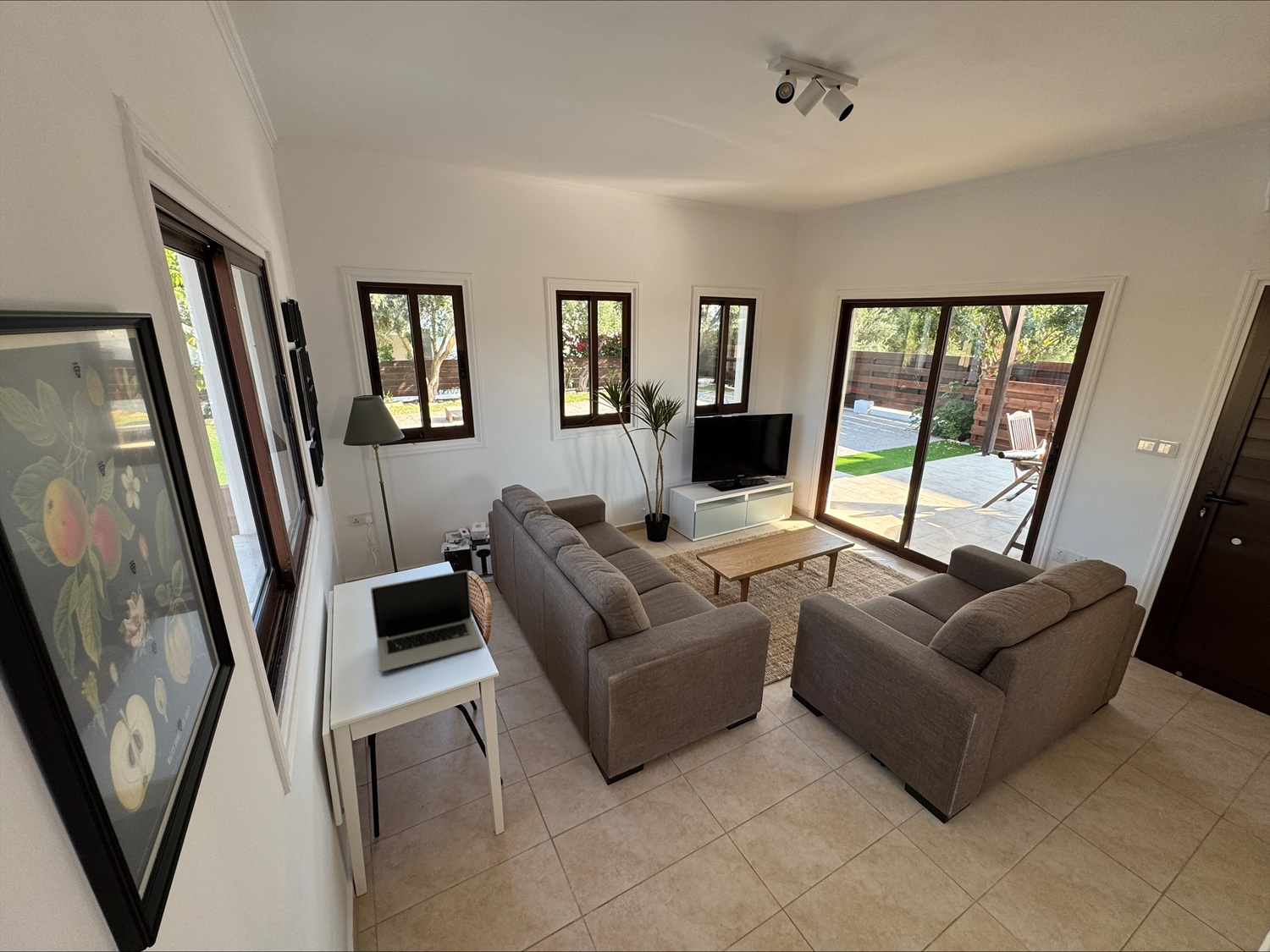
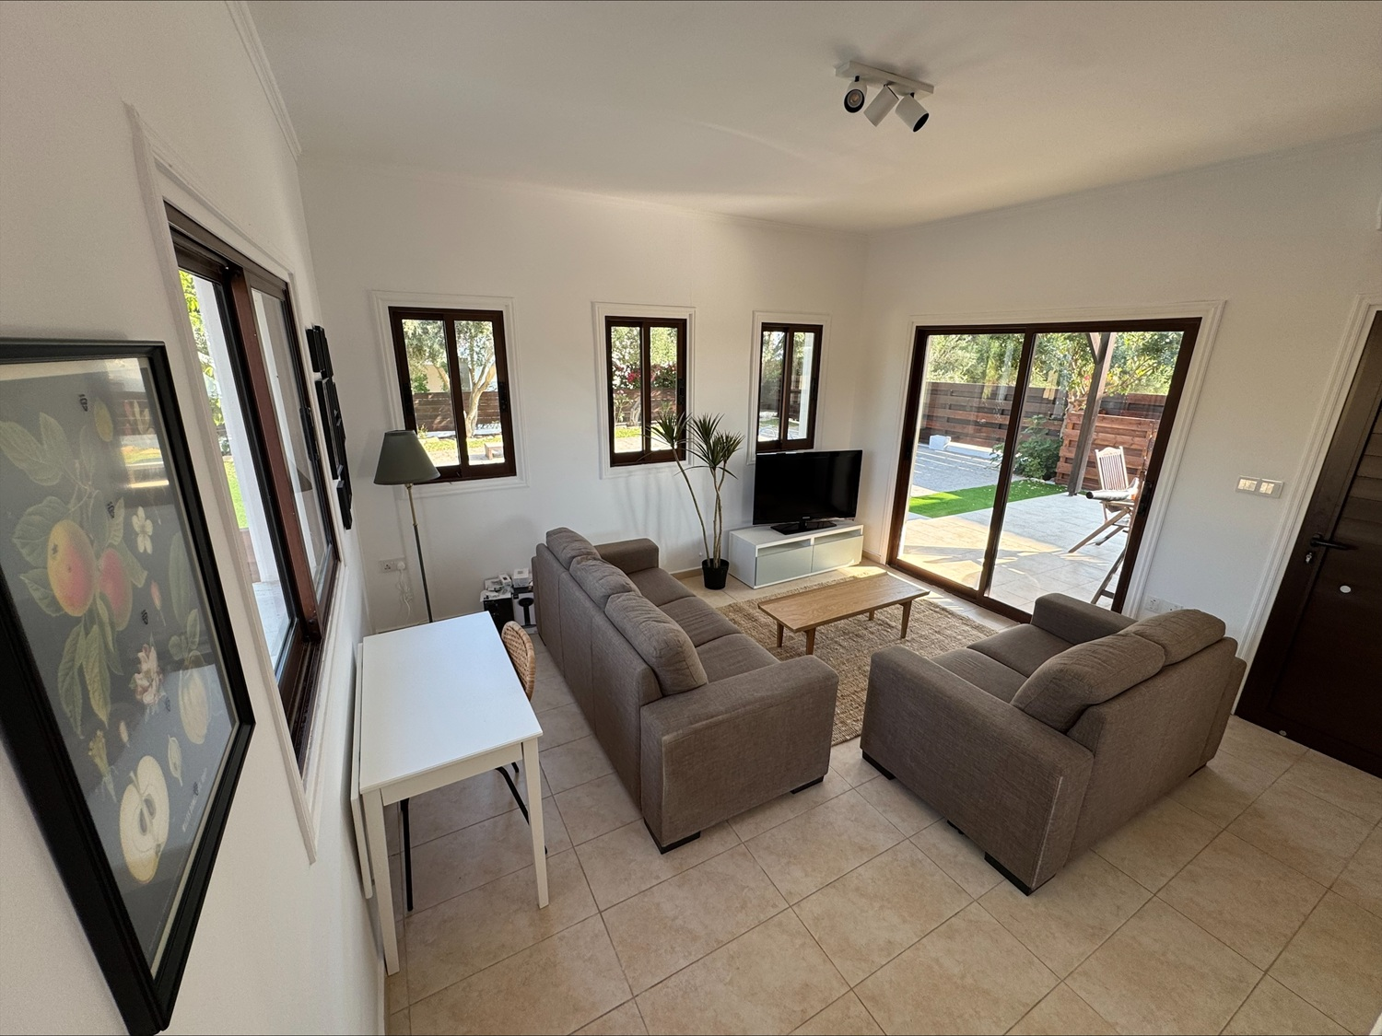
- laptop (427, 618)
